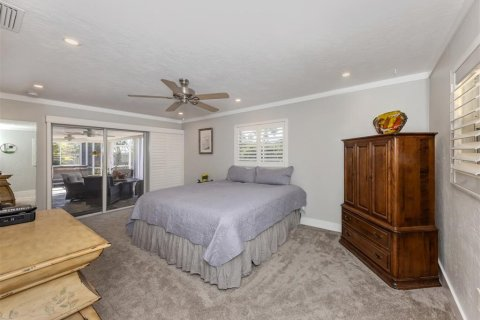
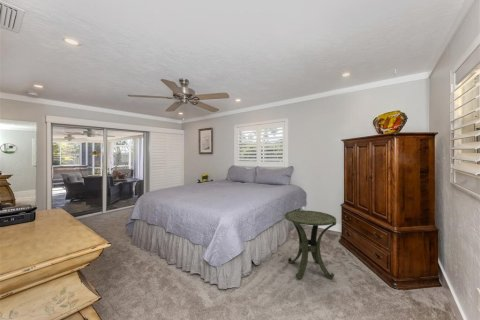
+ side table (309, 242)
